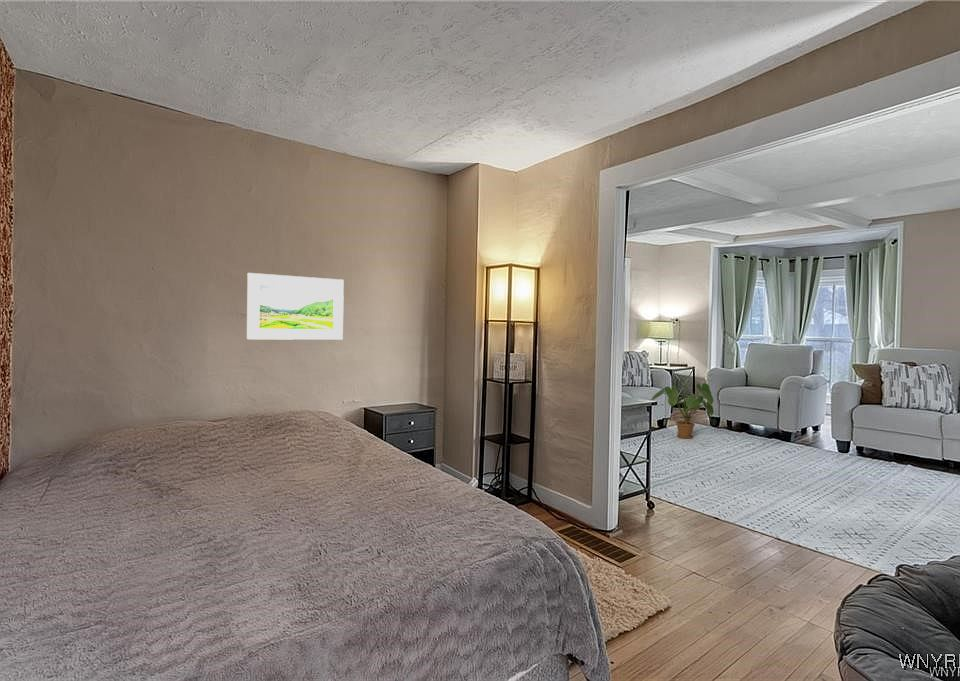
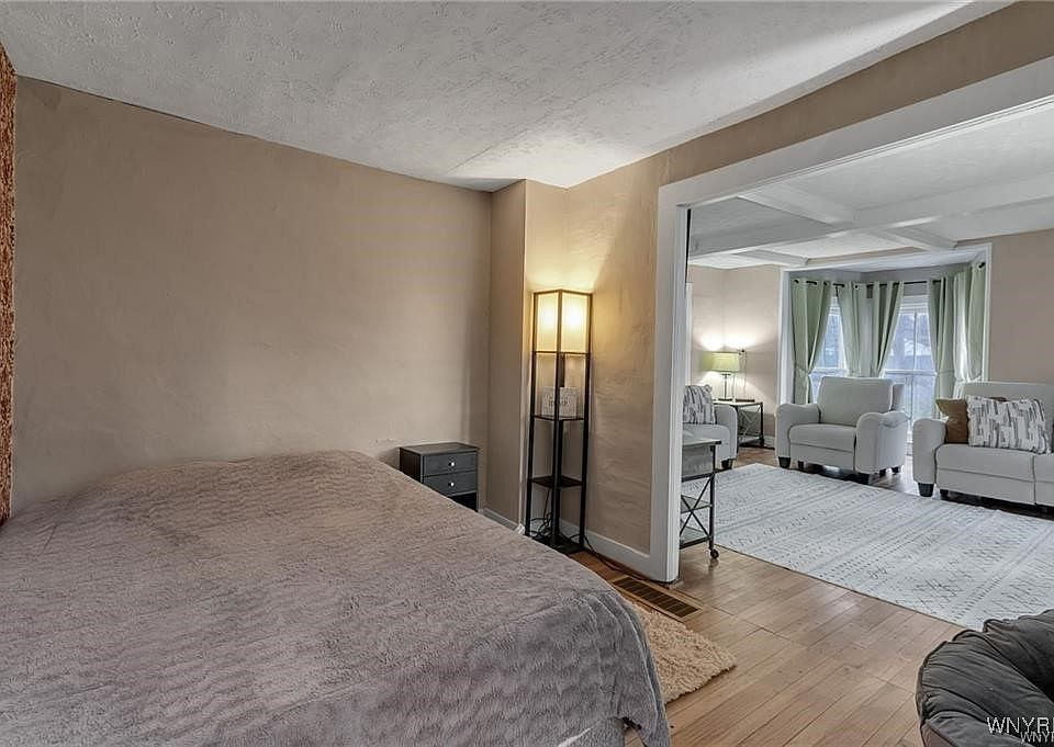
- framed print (297, 308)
- house plant (684, 408)
